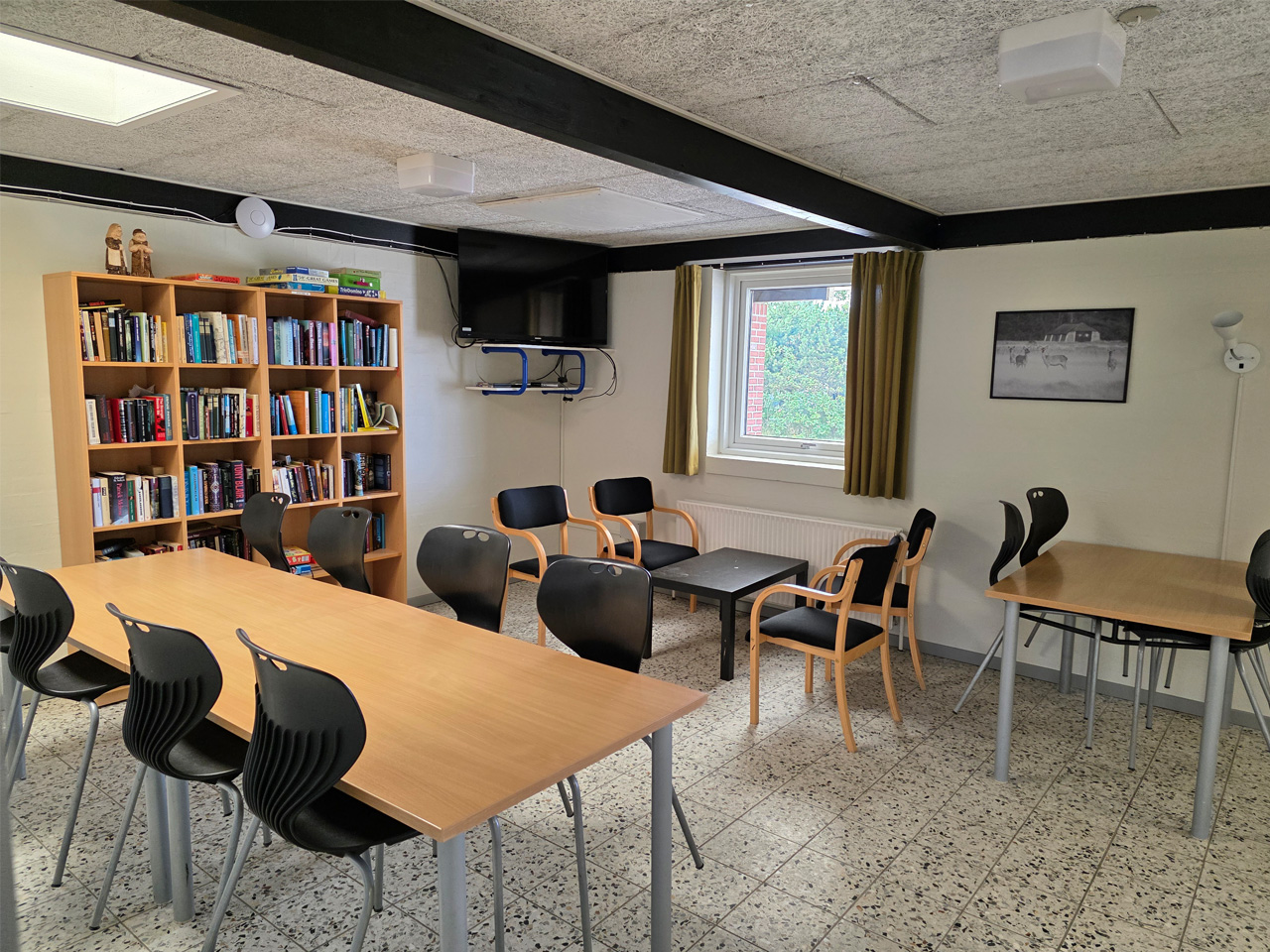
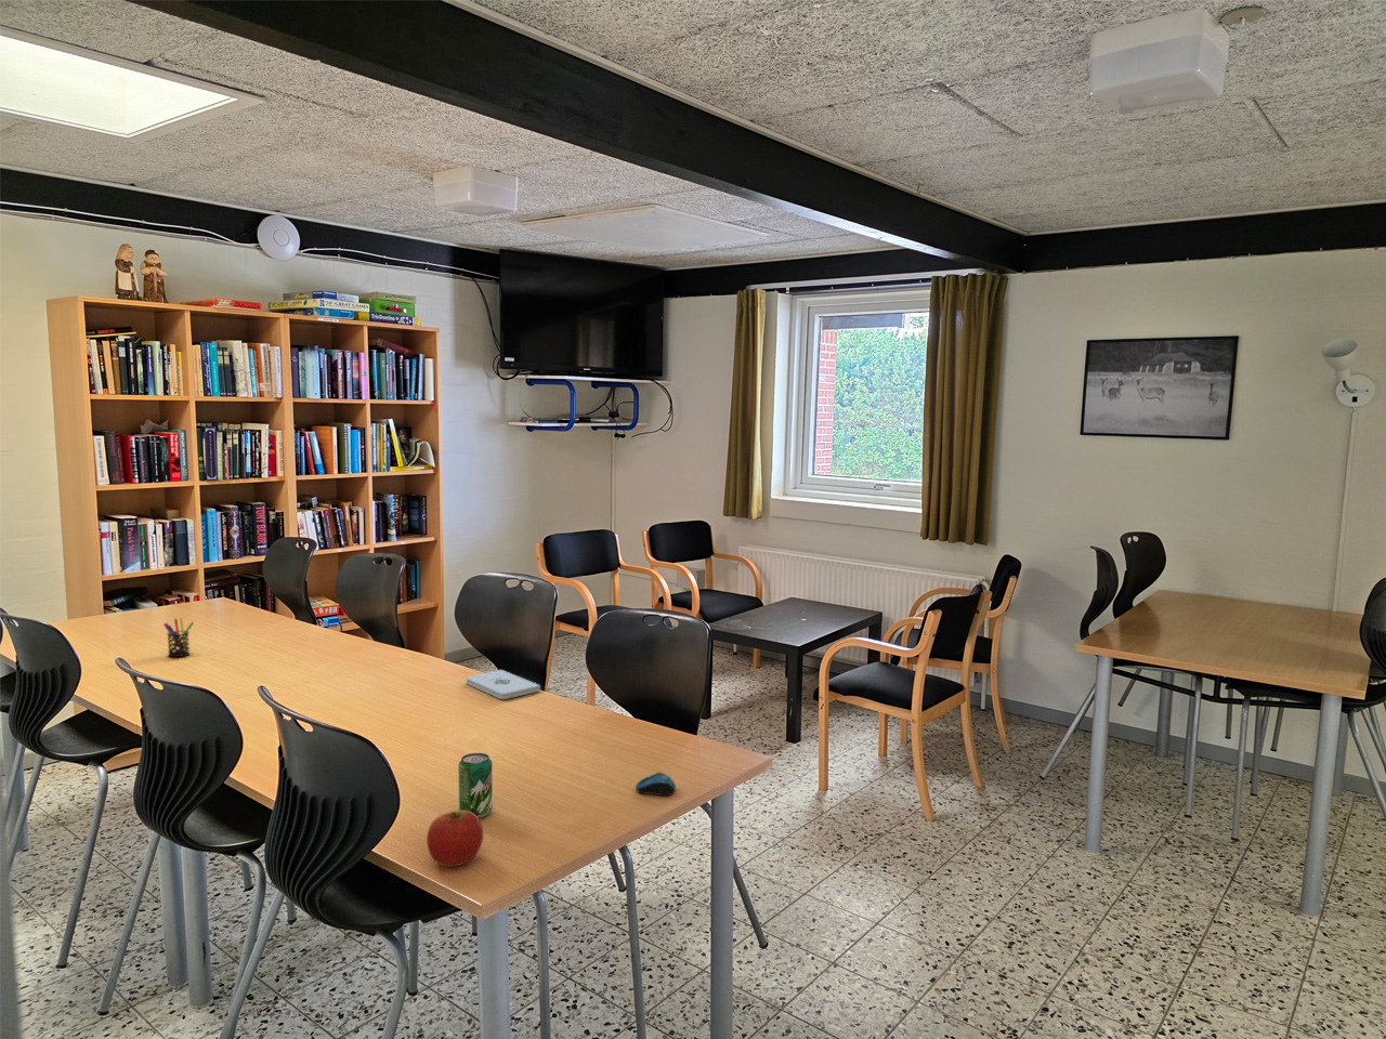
+ notepad (501, 684)
+ pen holder (180, 635)
+ beverage can (476, 785)
+ apple (455, 835)
+ computer mouse (655, 781)
